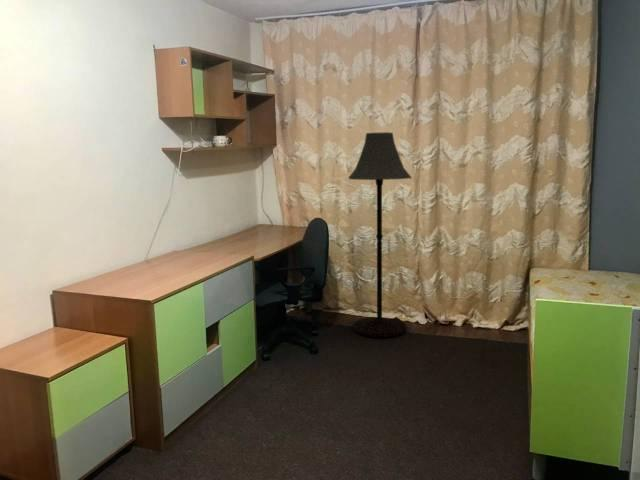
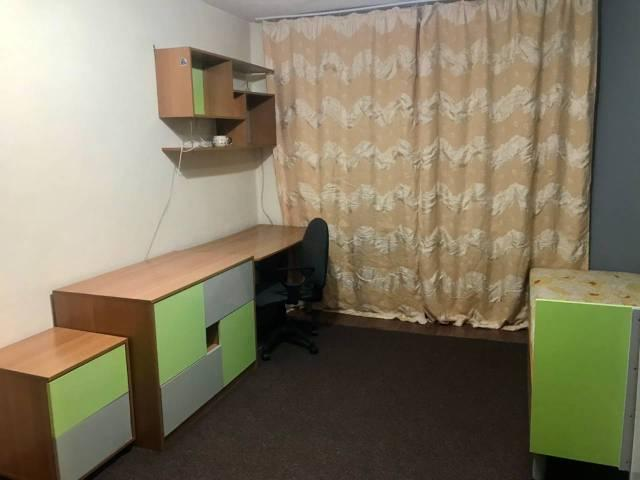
- floor lamp (379, 233)
